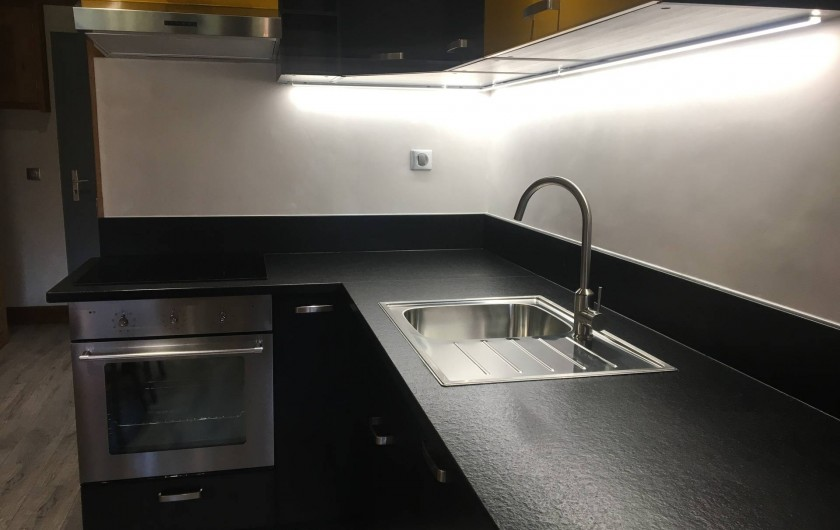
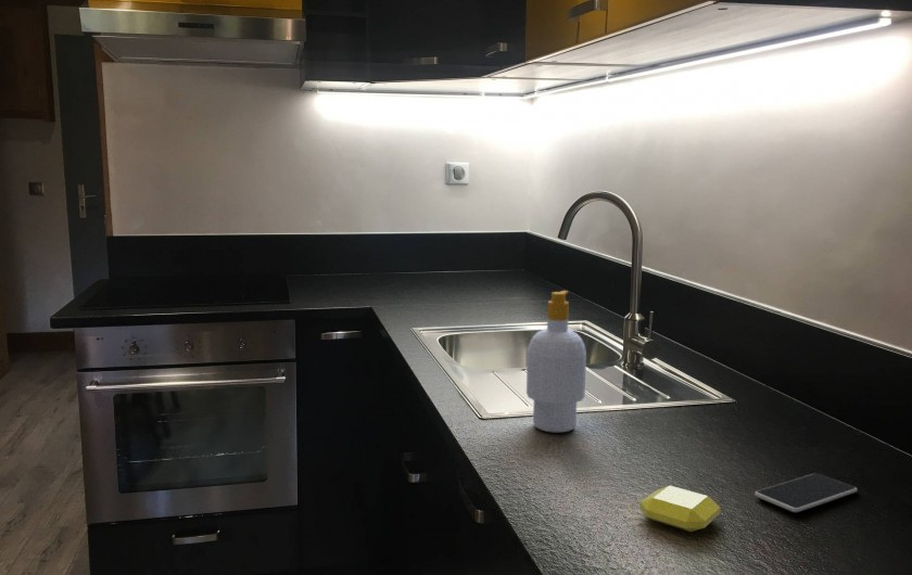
+ soap bar (680, 508)
+ soap bottle (556, 360)
+ smartphone (806, 491)
